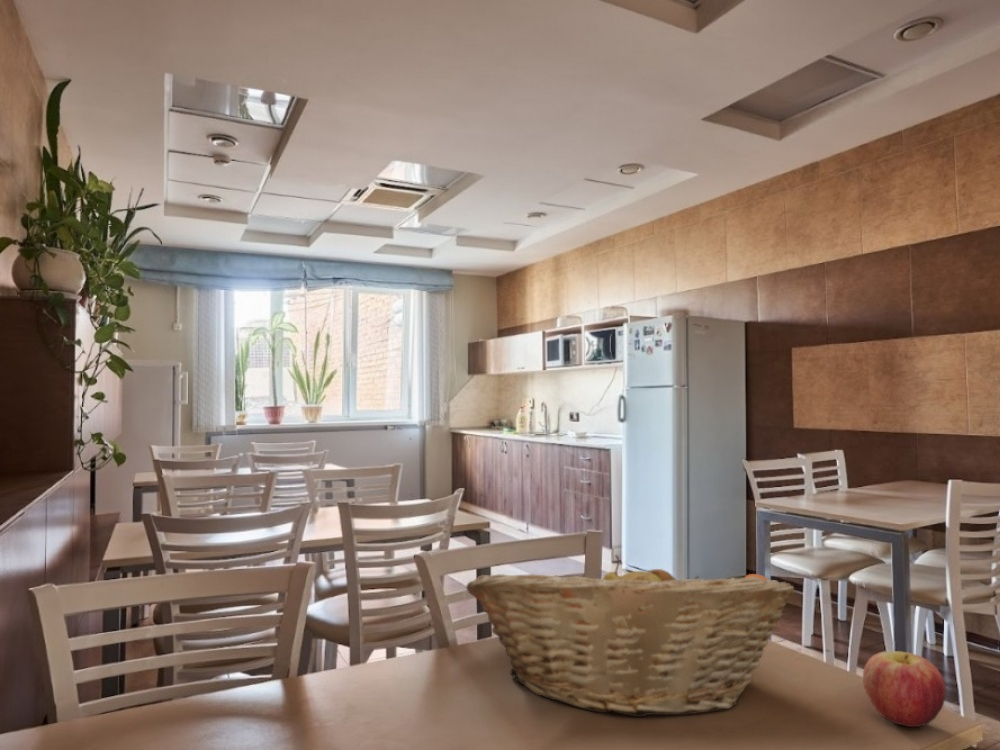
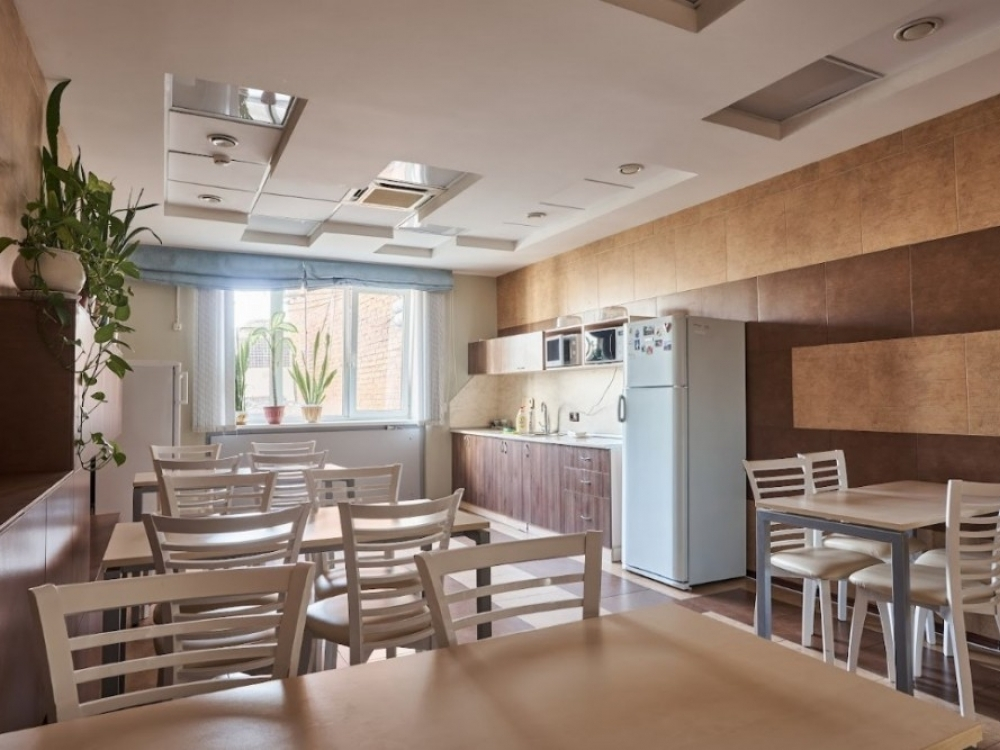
- apple (903, 685)
- fruit basket (624, 615)
